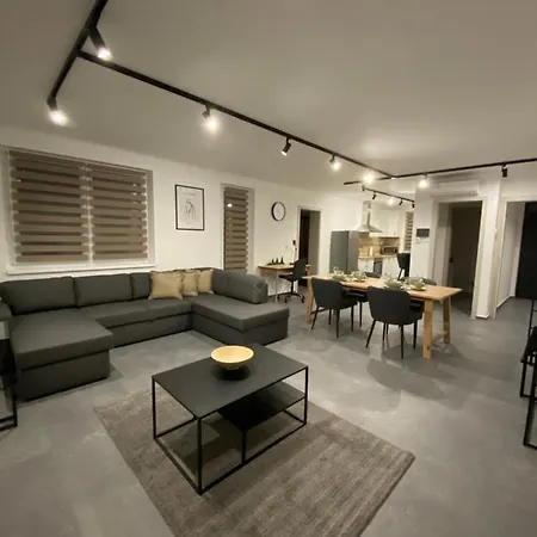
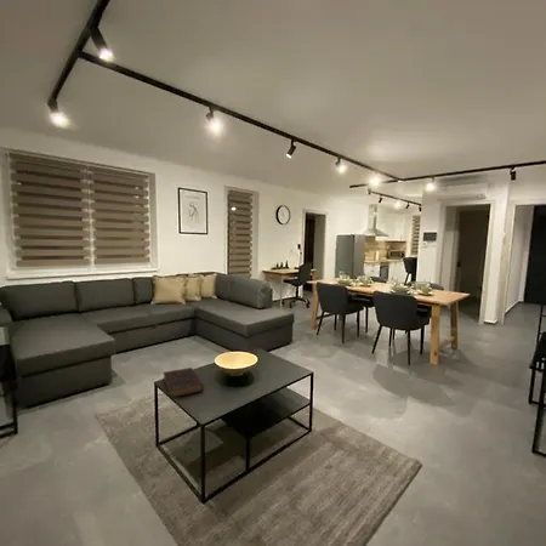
+ book (182, 381)
